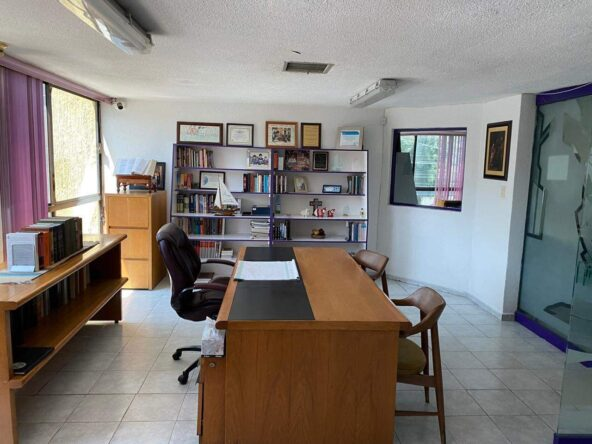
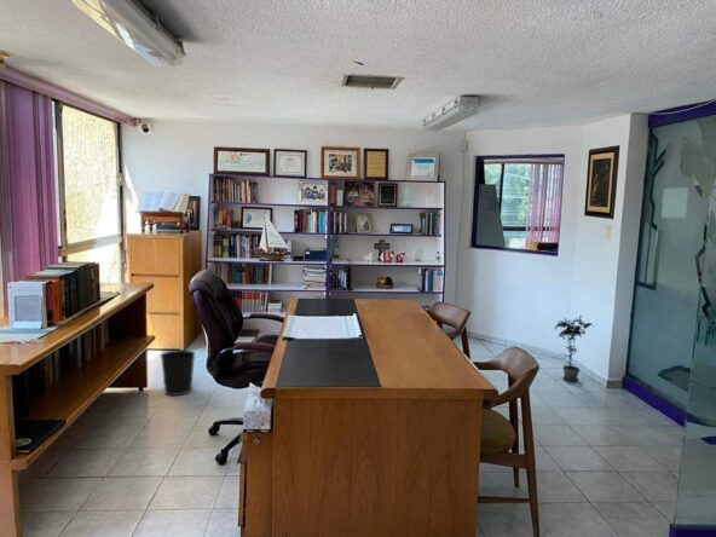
+ wastebasket (178, 373)
+ potted plant (571, 347)
